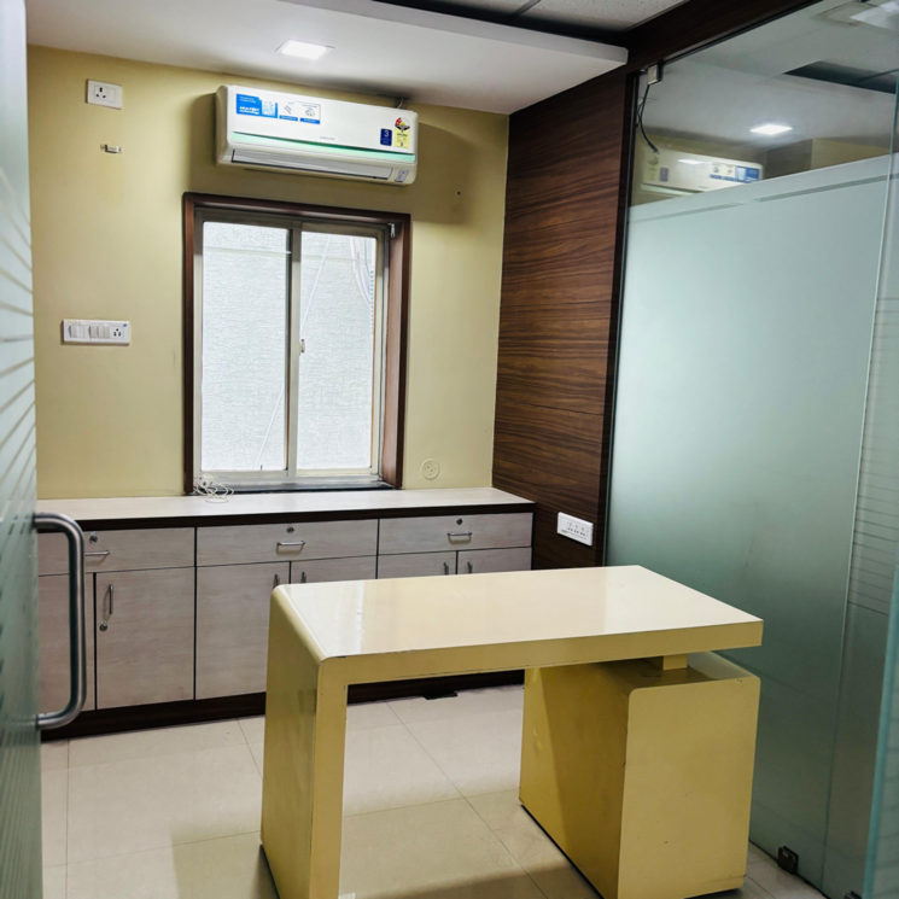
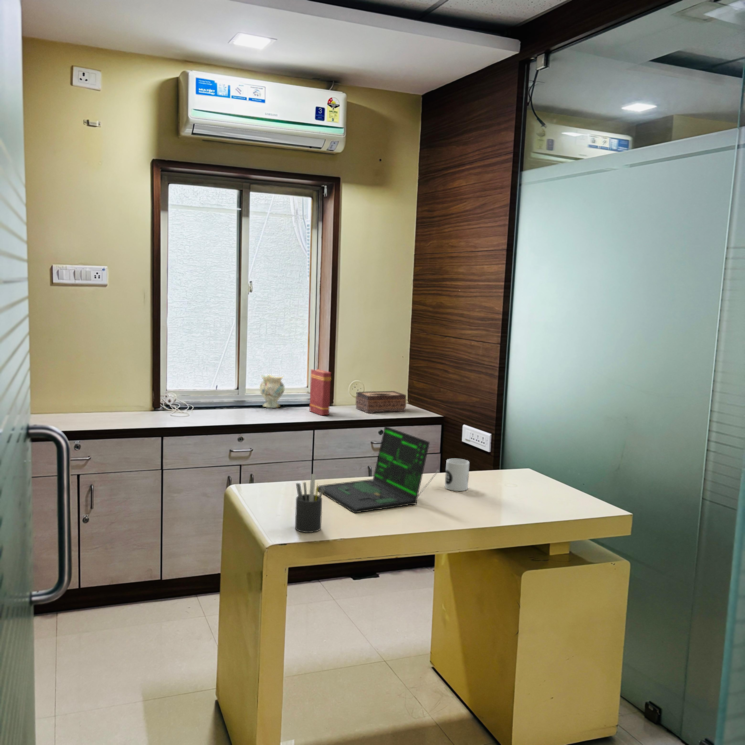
+ book (320, 392)
+ laptop (376, 468)
+ tissue box (380, 401)
+ mug (455, 473)
+ pen holder (309, 502)
+ vase (271, 391)
